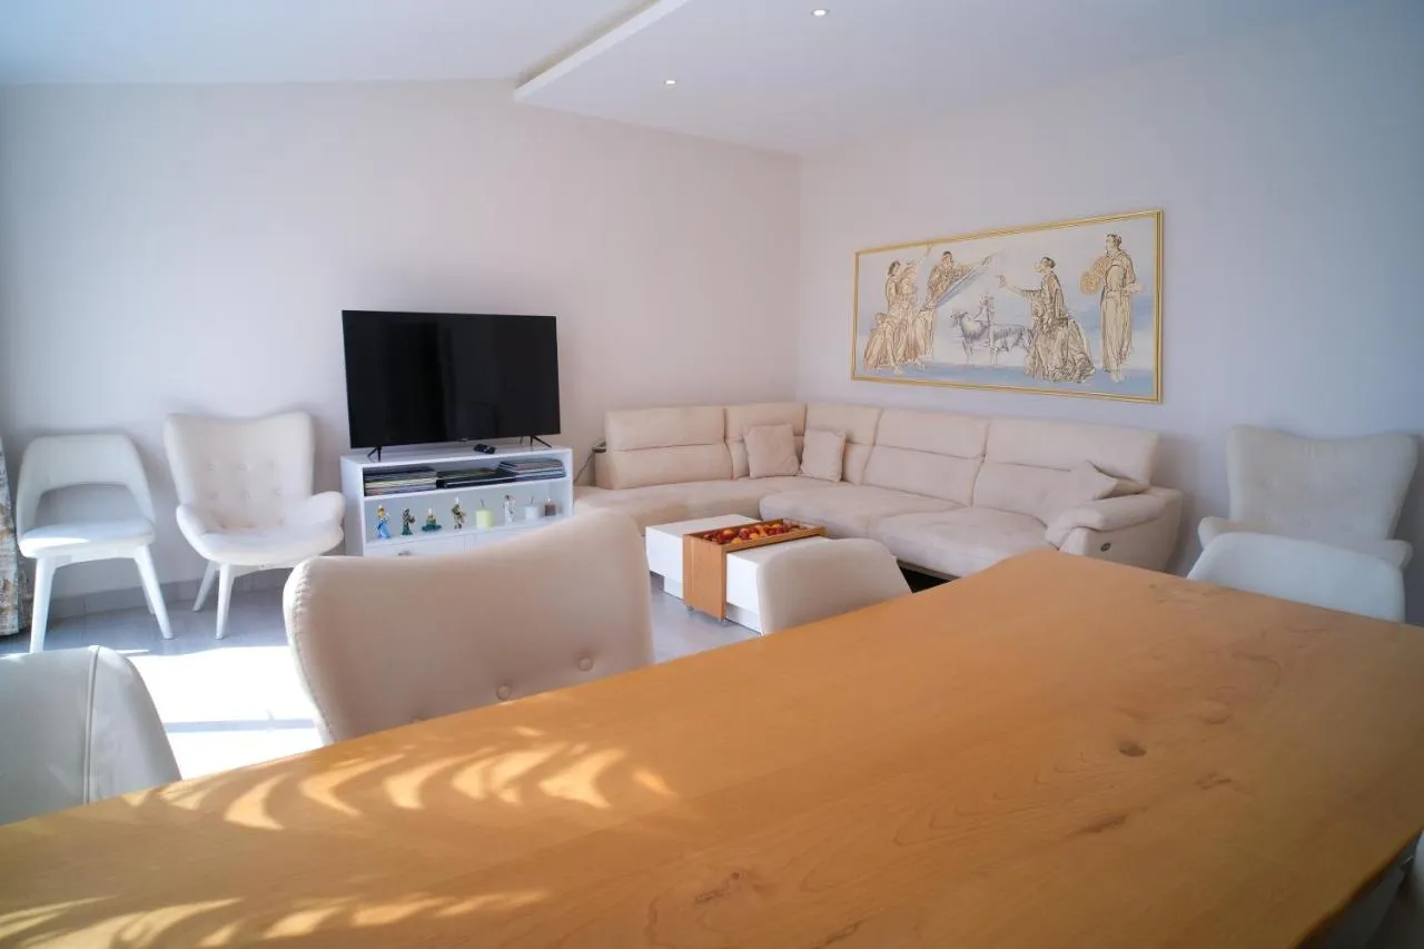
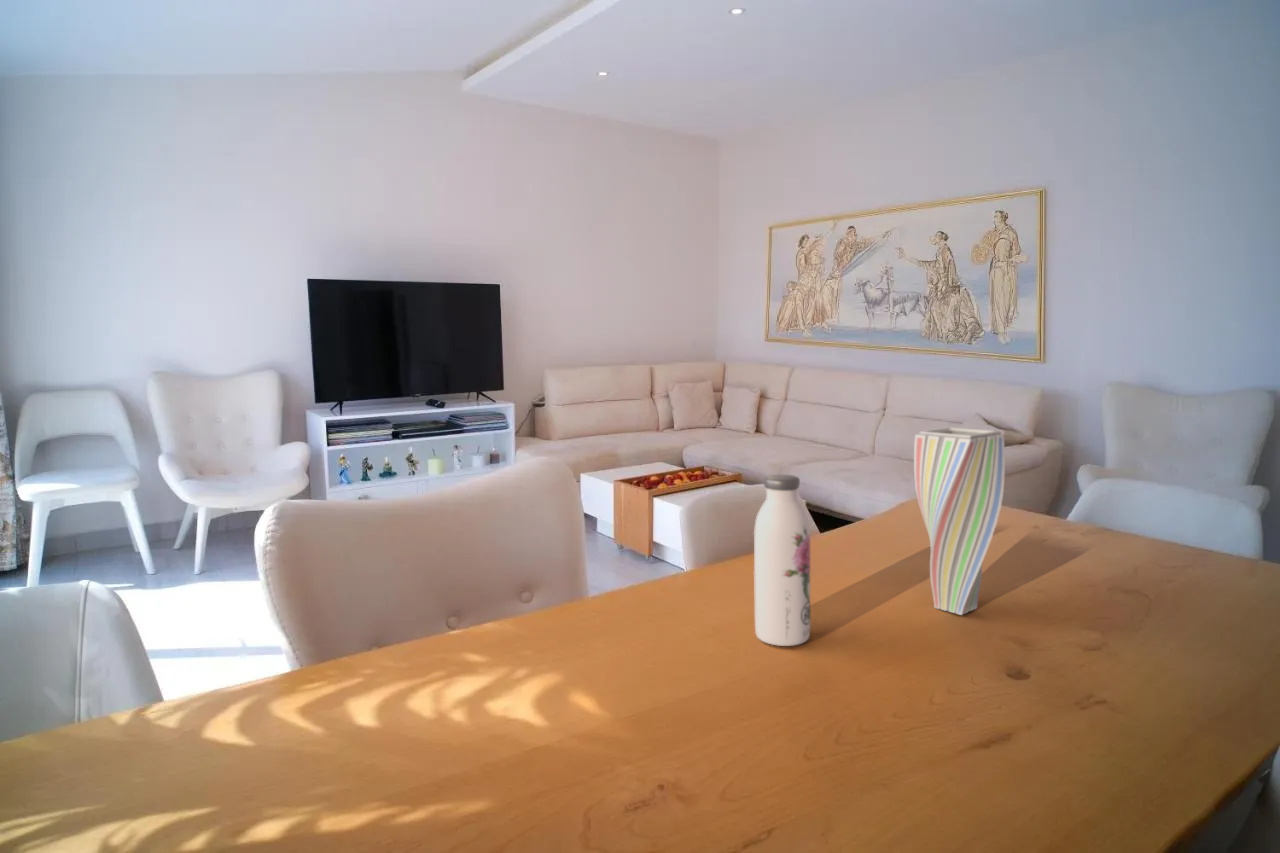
+ vase (957, 520)
+ water bottle (782, 557)
